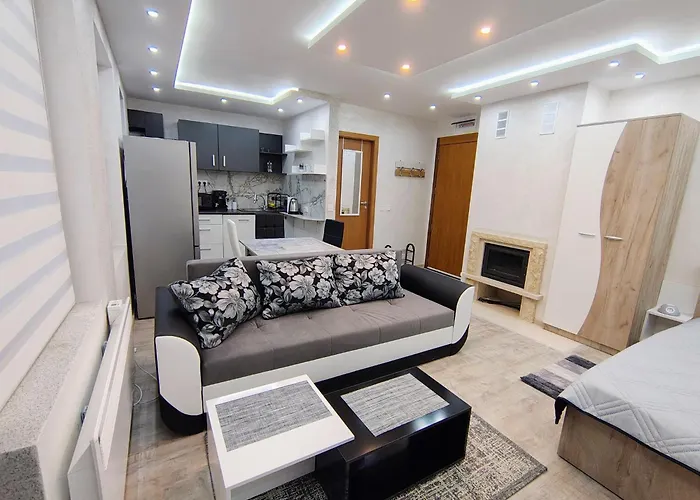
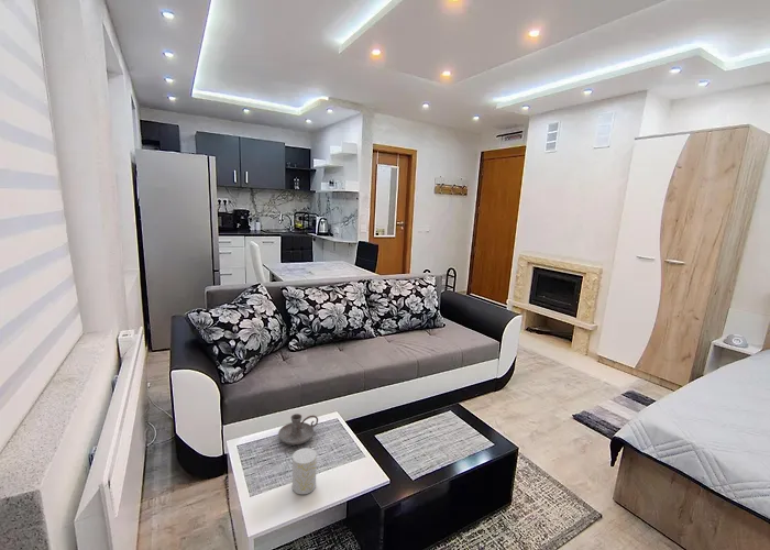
+ candle holder (299, 426)
+ cup (304, 470)
